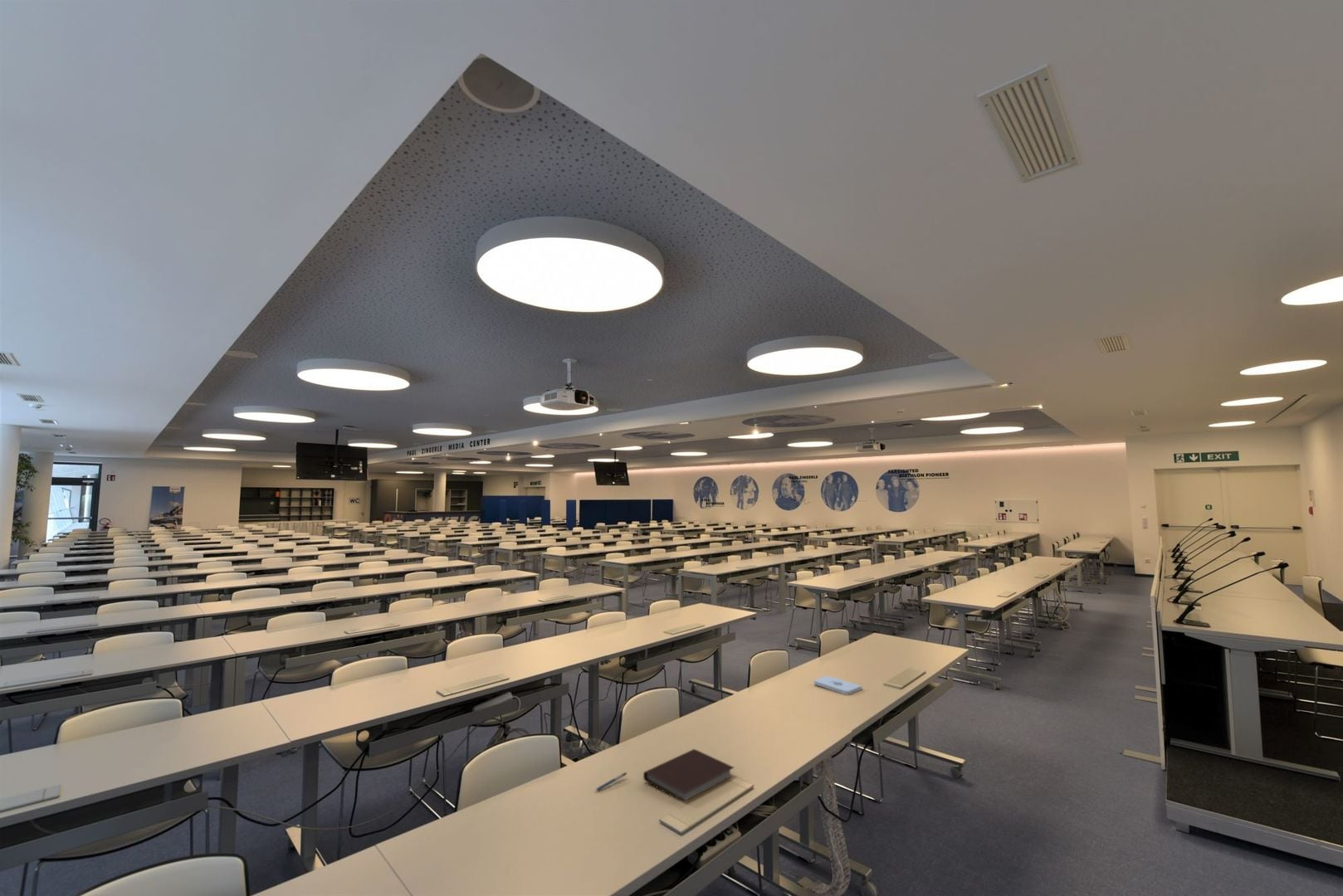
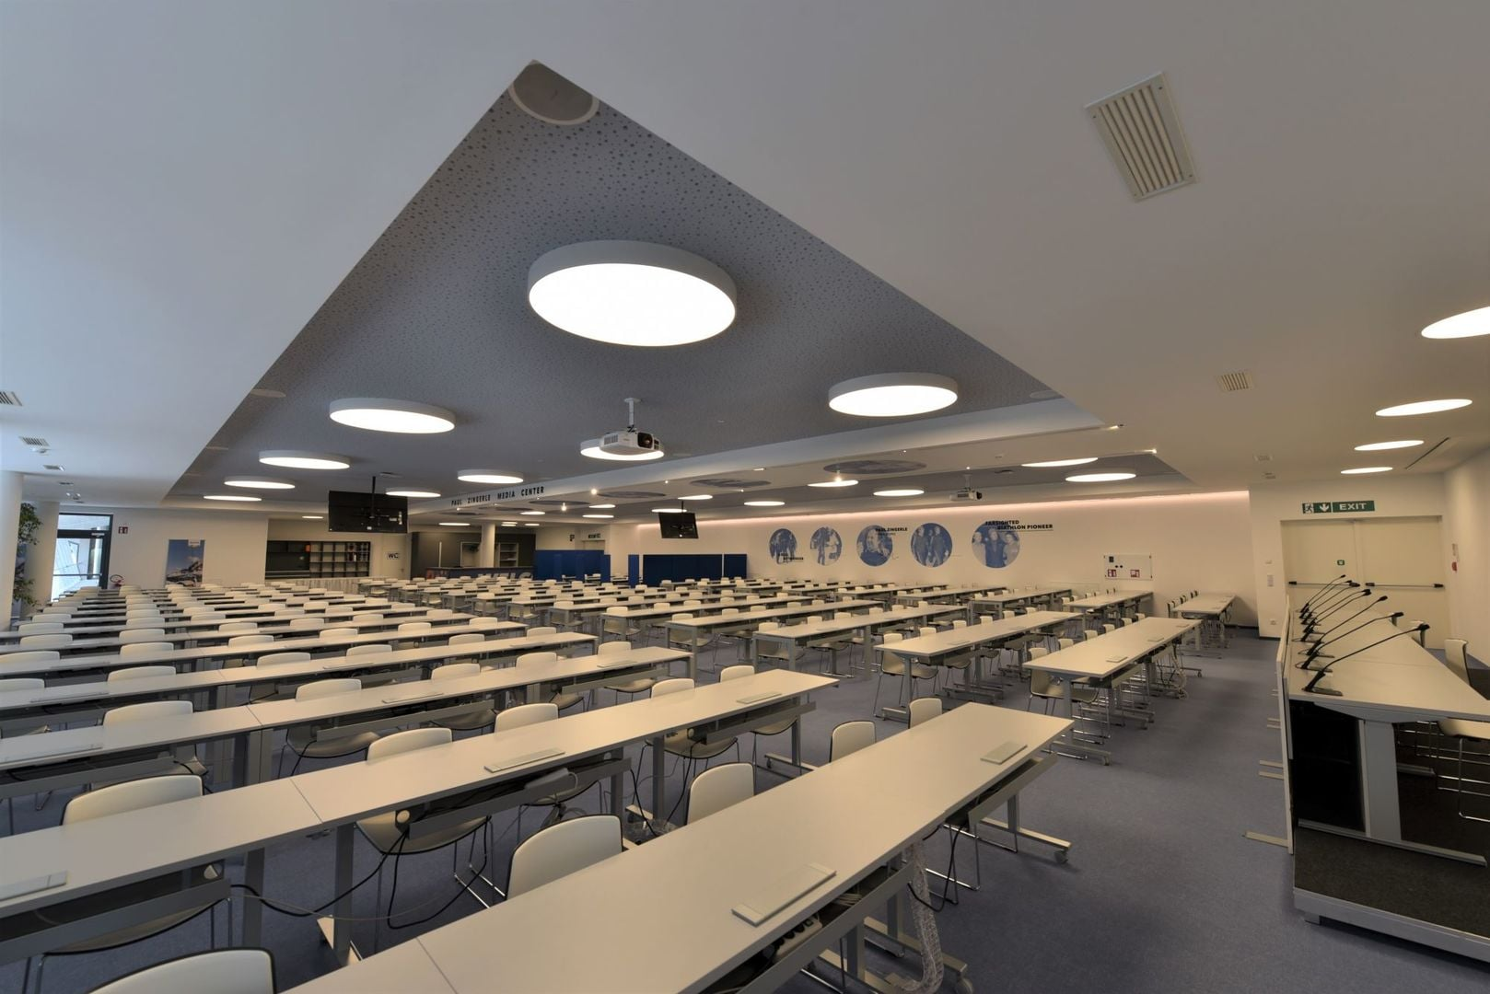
- notebook (689, 773)
- pen (611, 781)
- notepad (837, 684)
